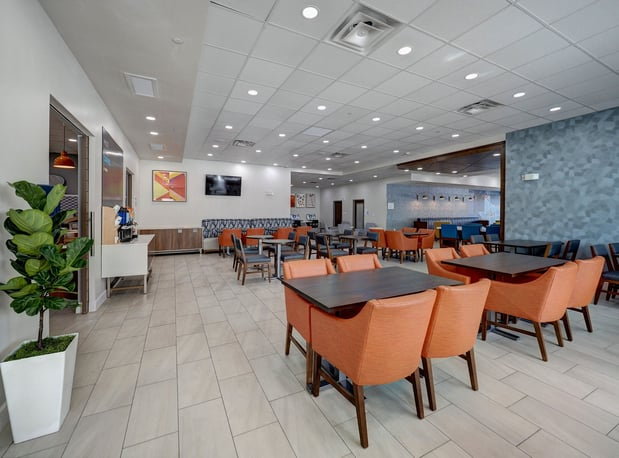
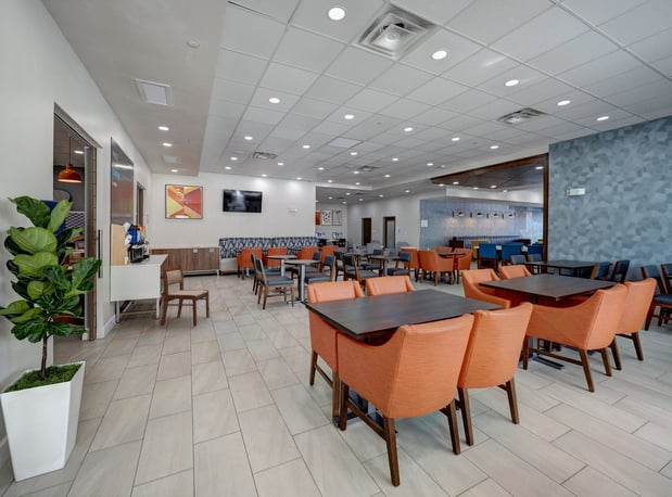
+ dining chair (186, 293)
